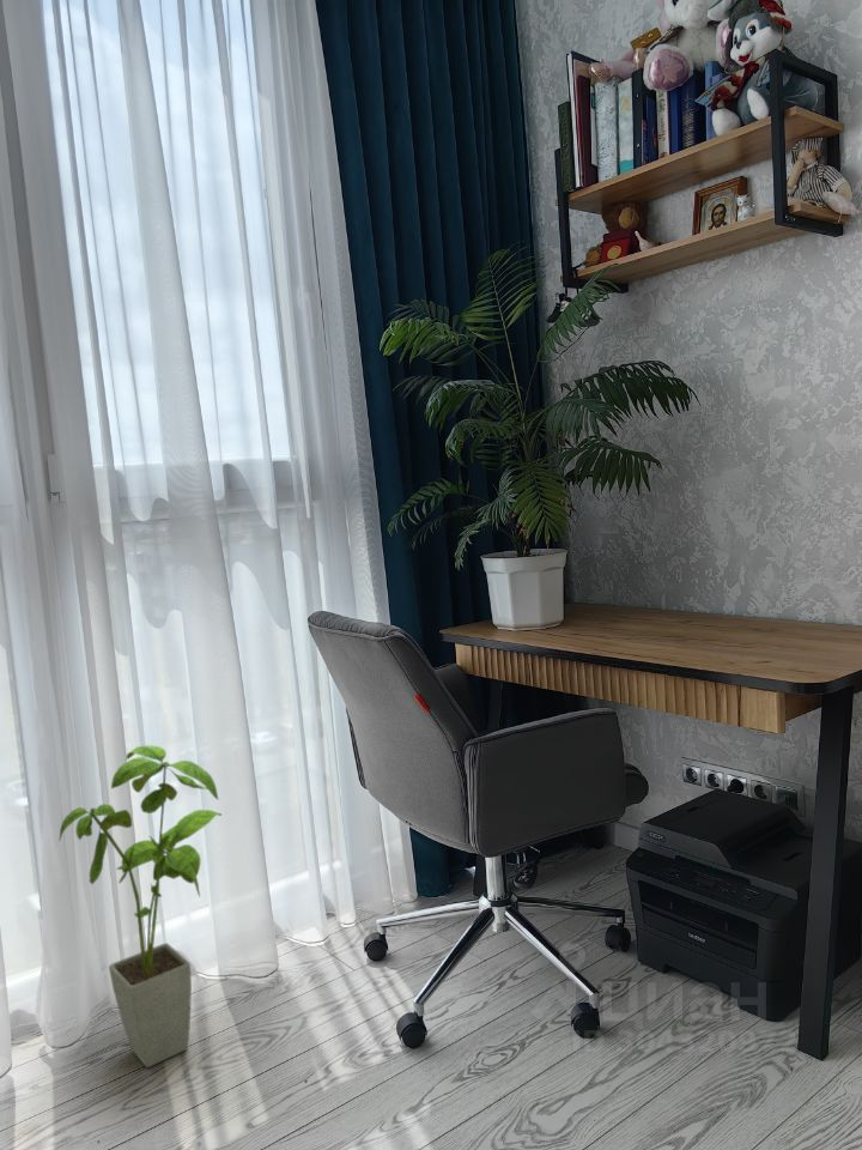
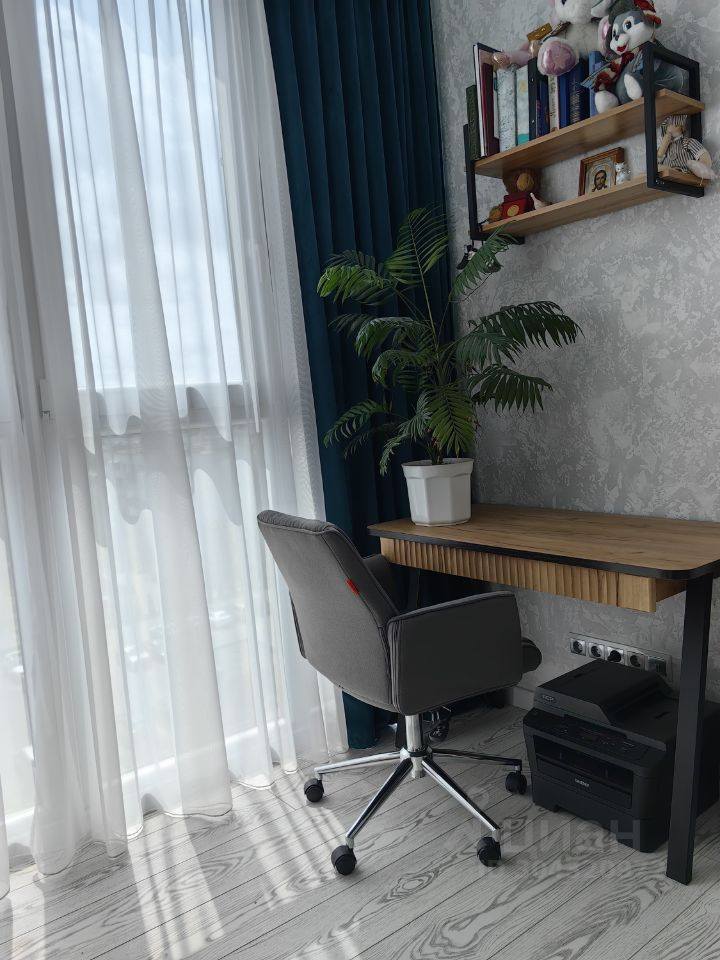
- house plant (160, 896)
